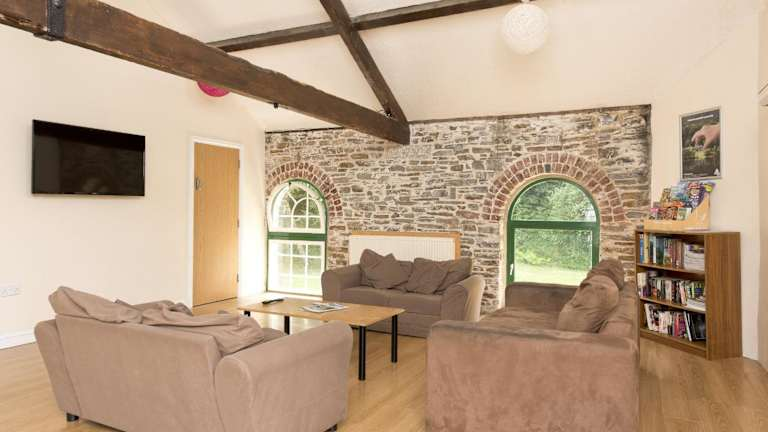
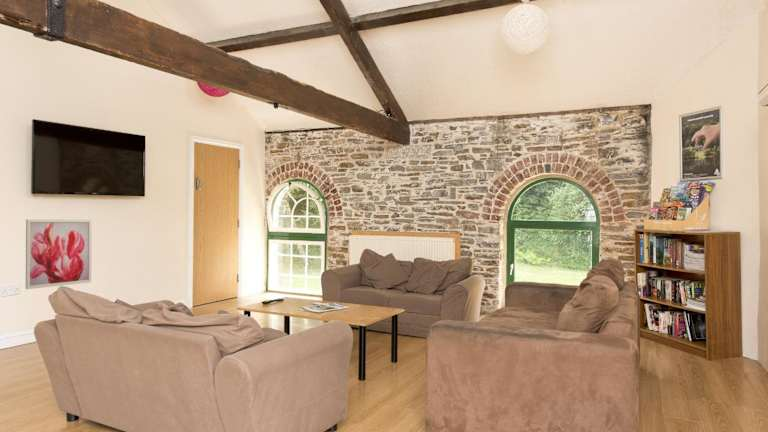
+ wall art (60, 252)
